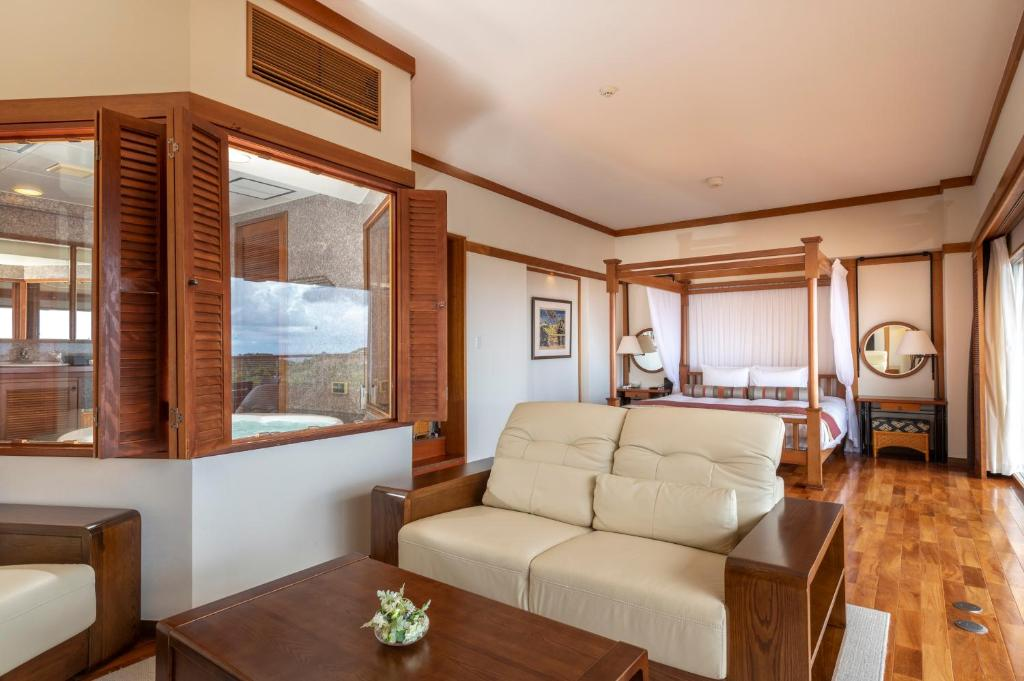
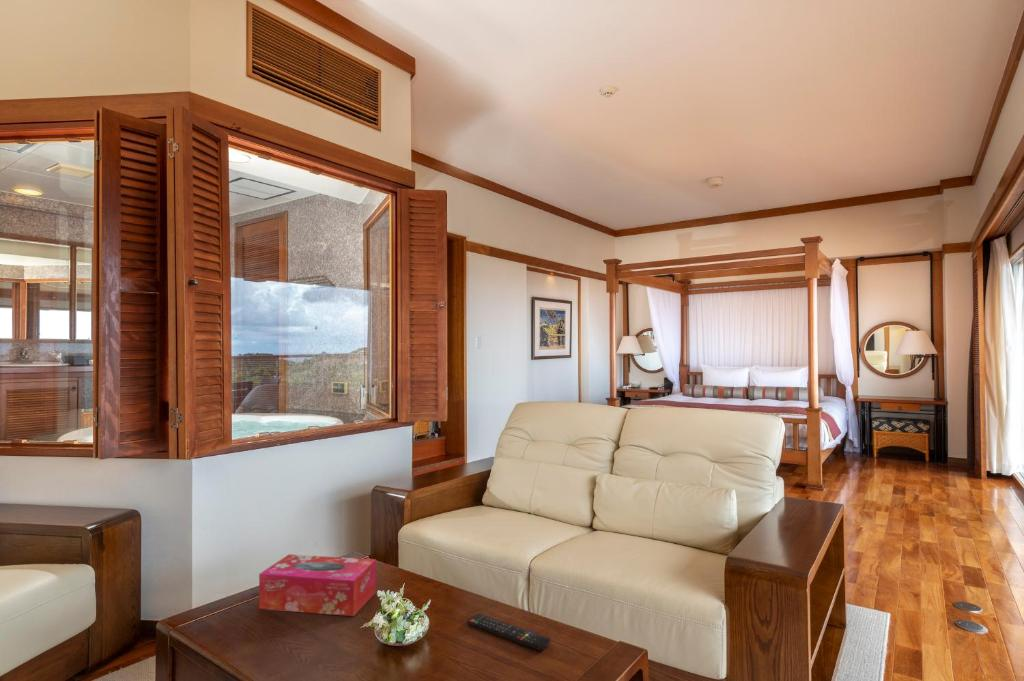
+ tissue box (319, 583)
+ remote control (506, 631)
